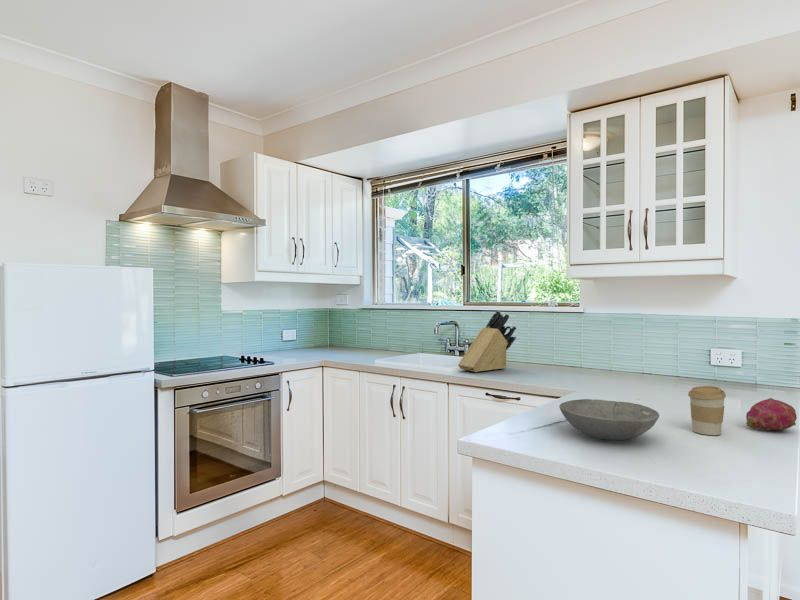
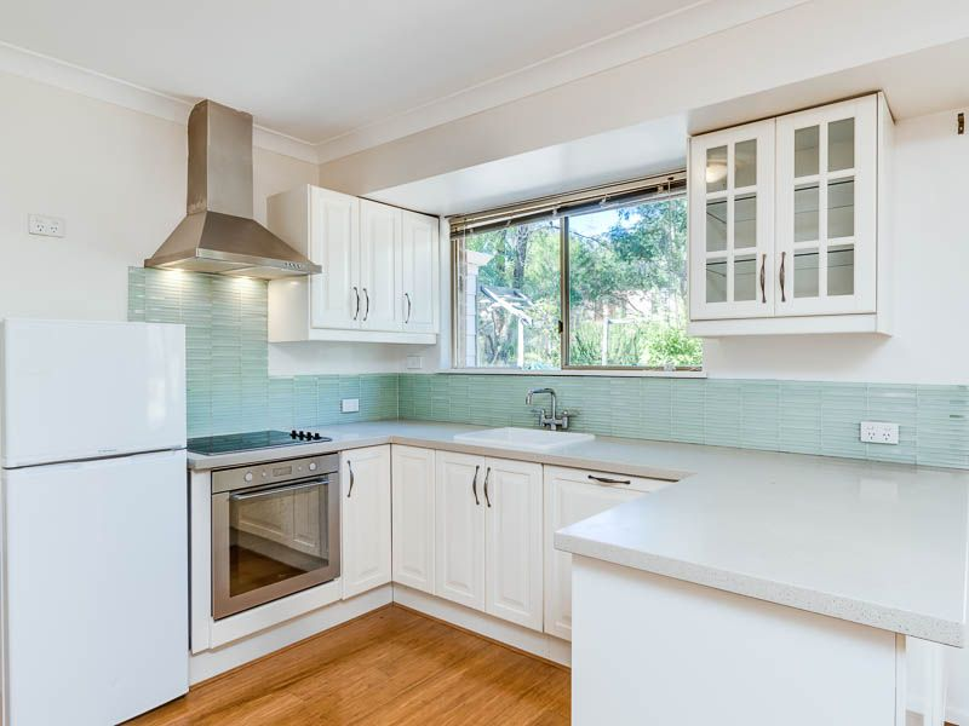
- bowl (607, 421)
- fruit (770, 413)
- coffee cup (706, 409)
- knife block (488, 340)
